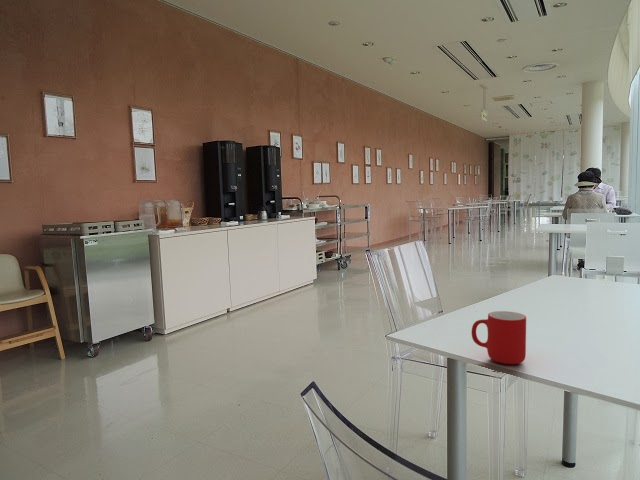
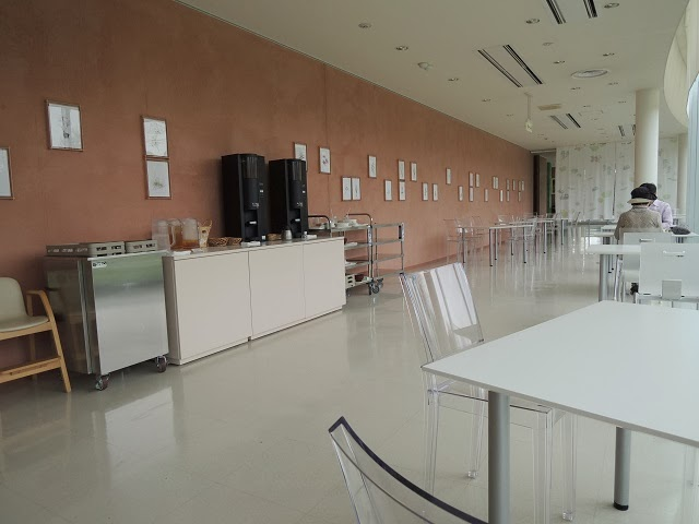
- cup (497, 336)
